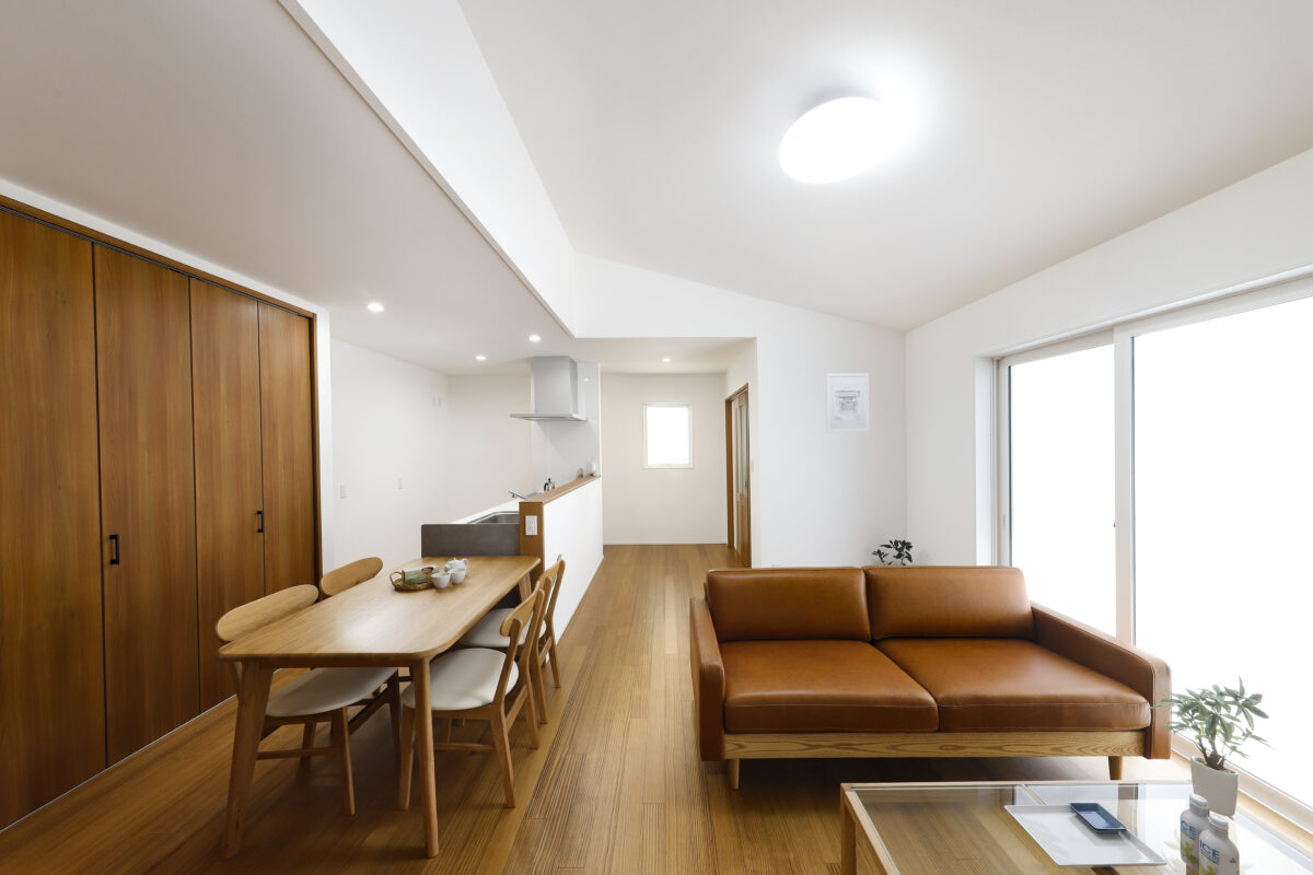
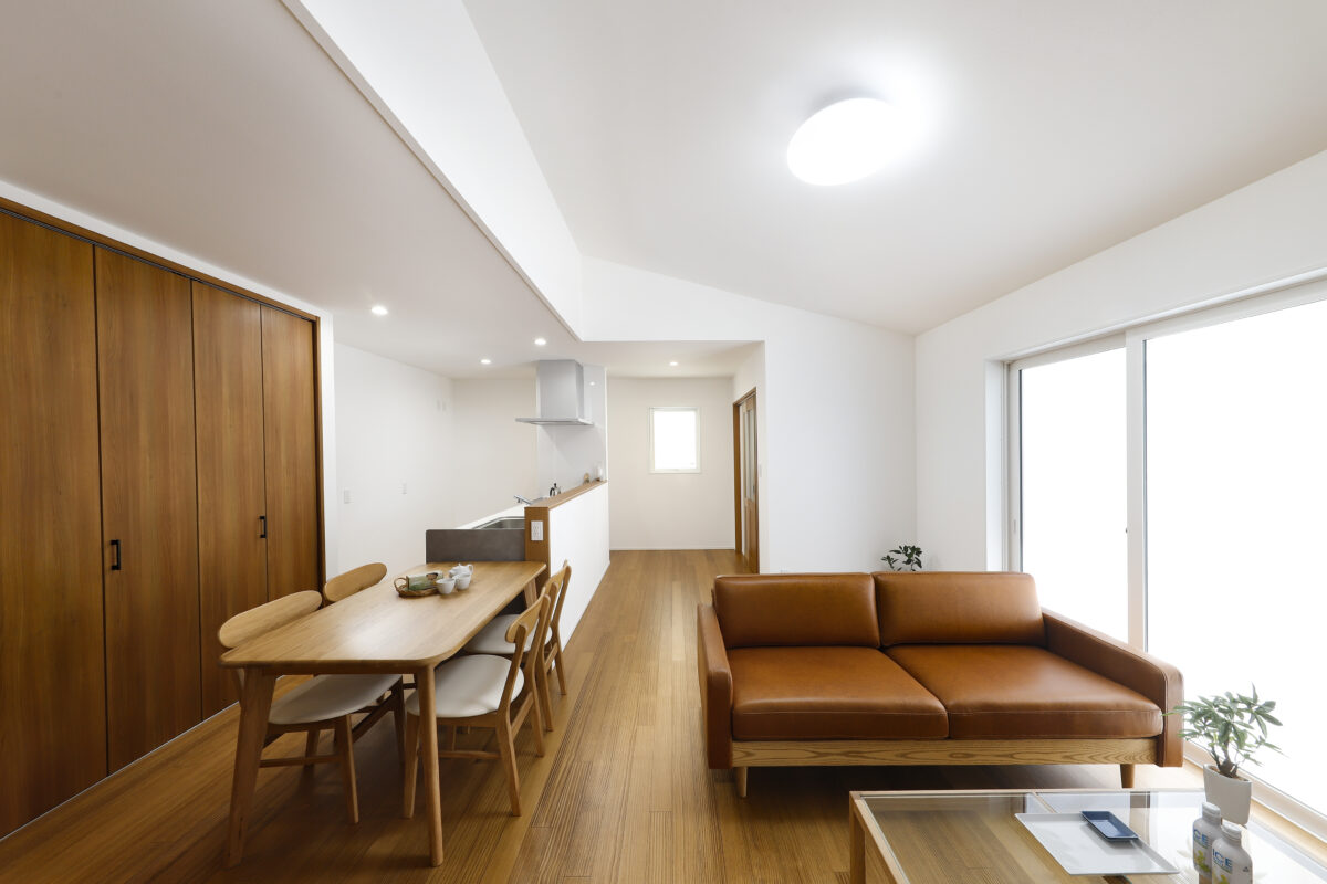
- wall art (847, 402)
